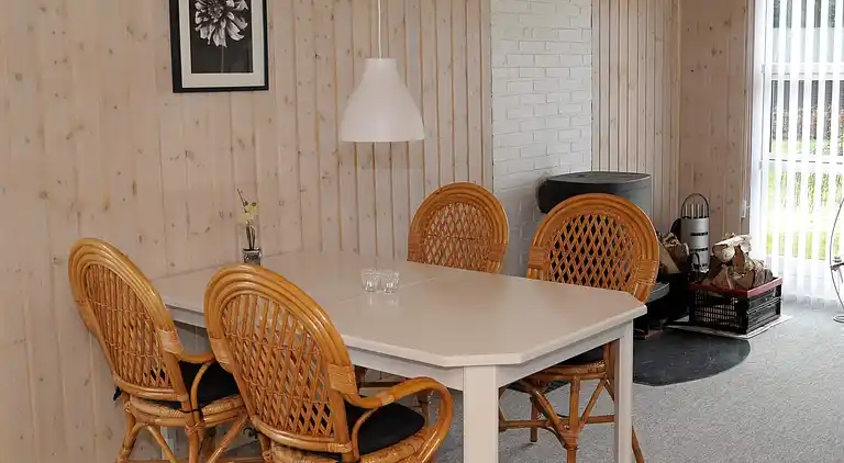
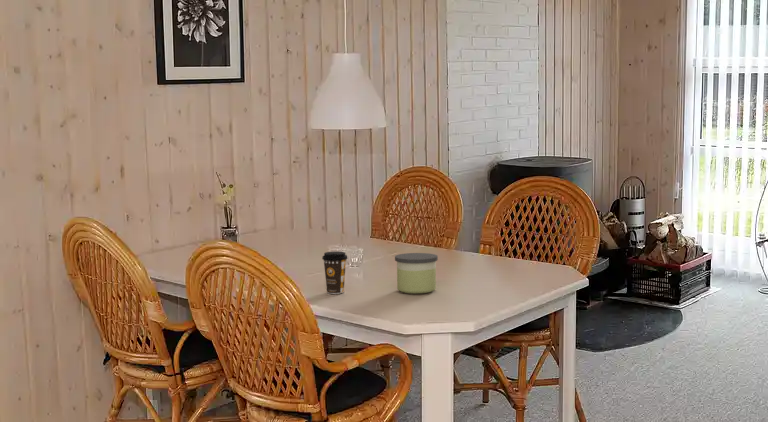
+ coffee cup (335, 272)
+ candle (416, 273)
